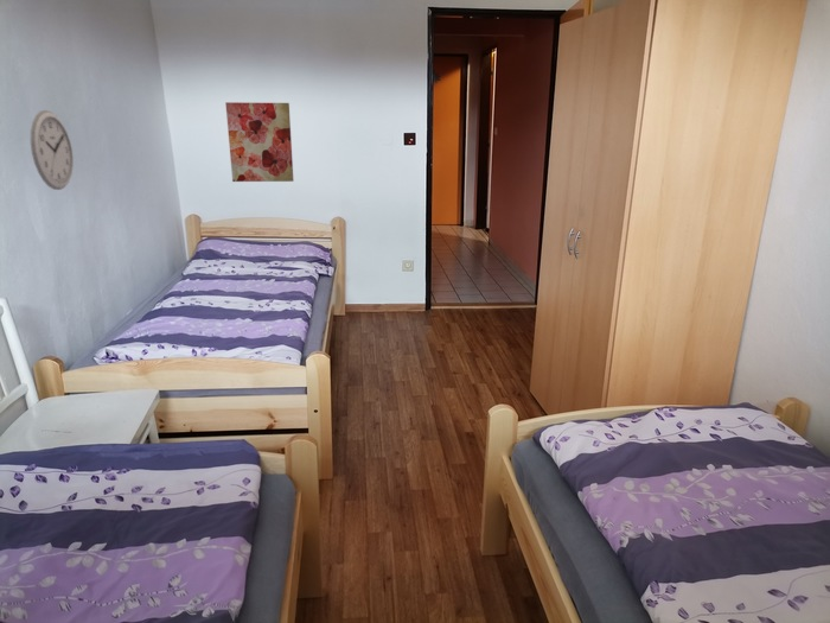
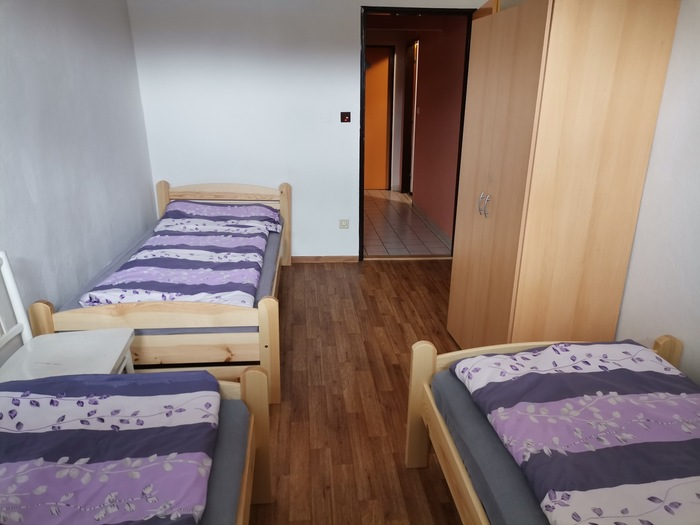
- wall art (260, 142)
- wall clock (53, 151)
